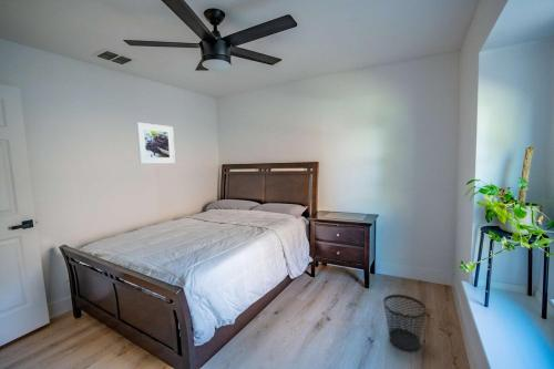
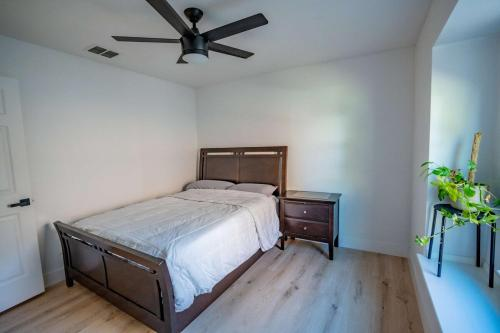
- wastebasket (404, 322)
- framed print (156, 144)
